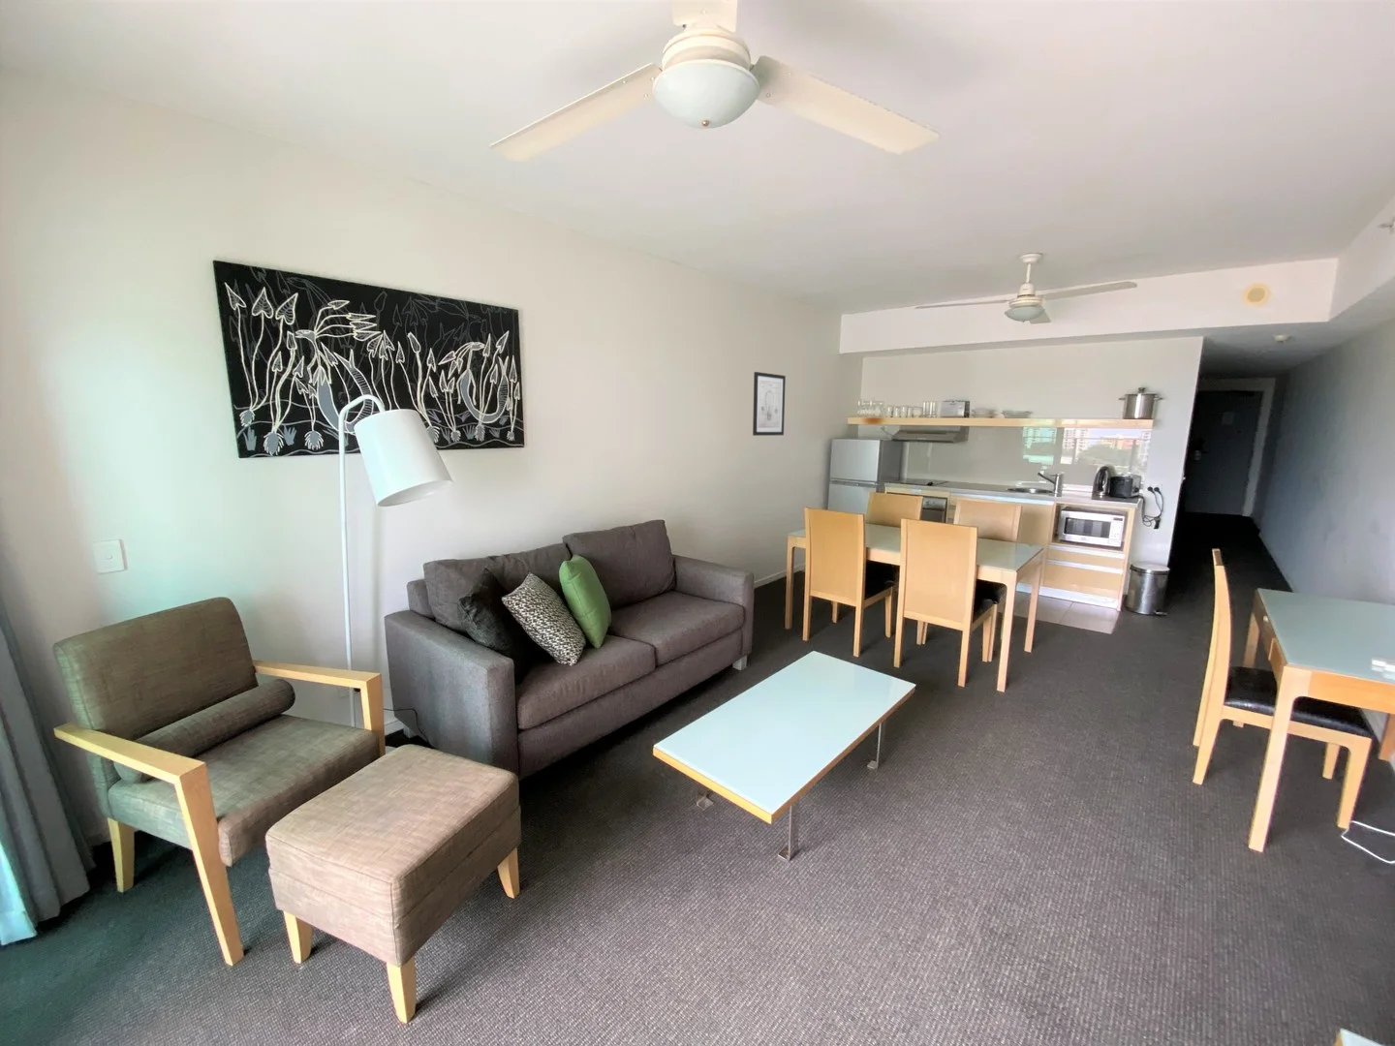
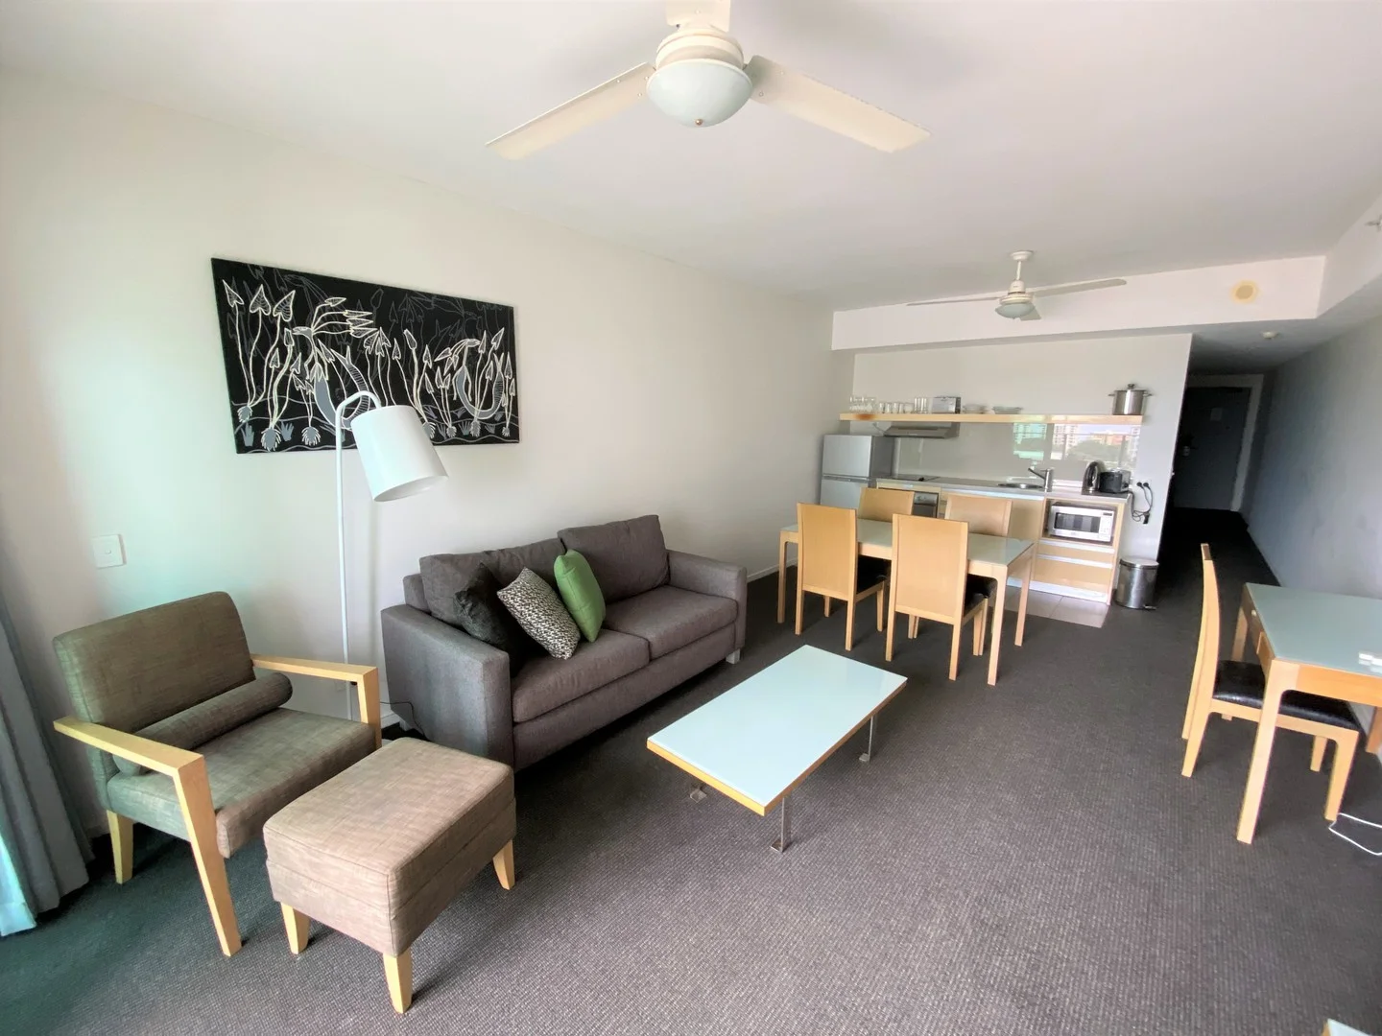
- wall art (769, 404)
